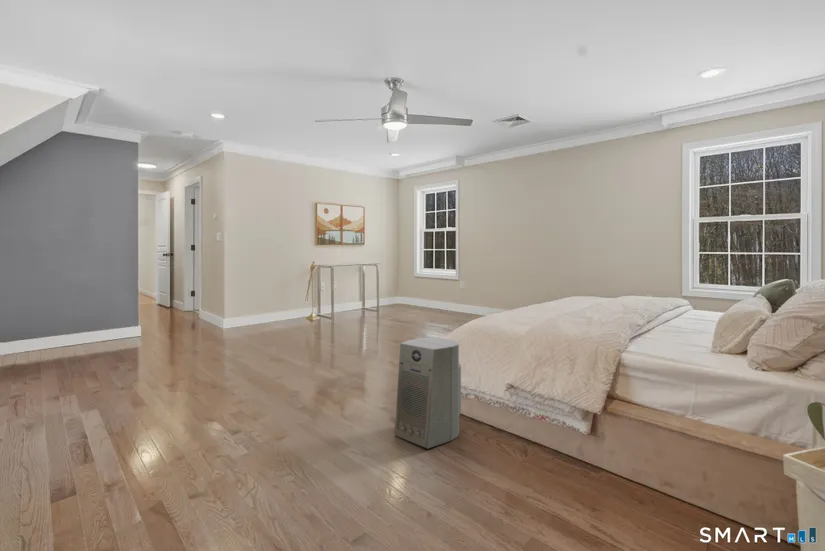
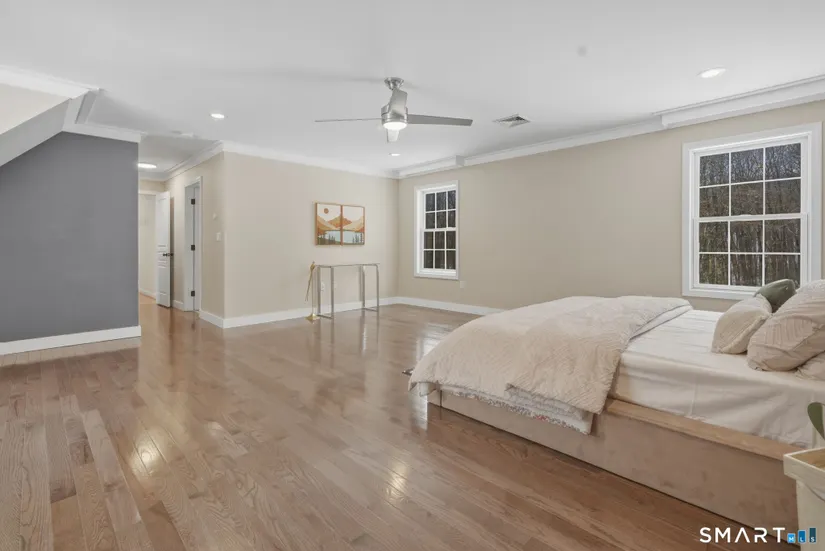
- fan (432, 387)
